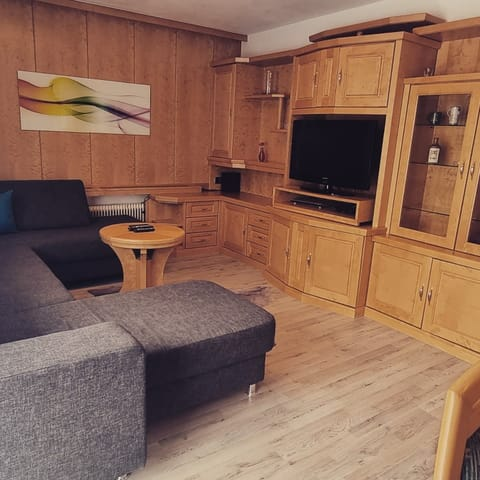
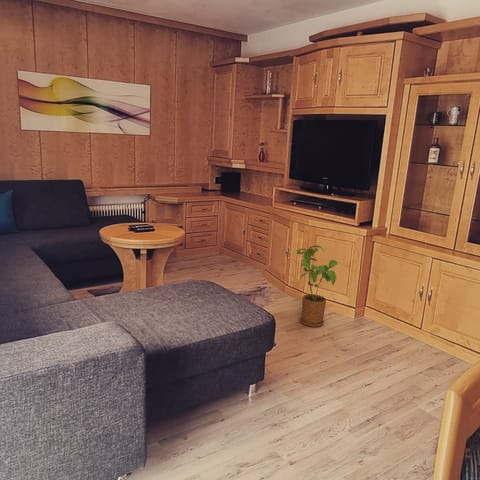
+ house plant (317, 285)
